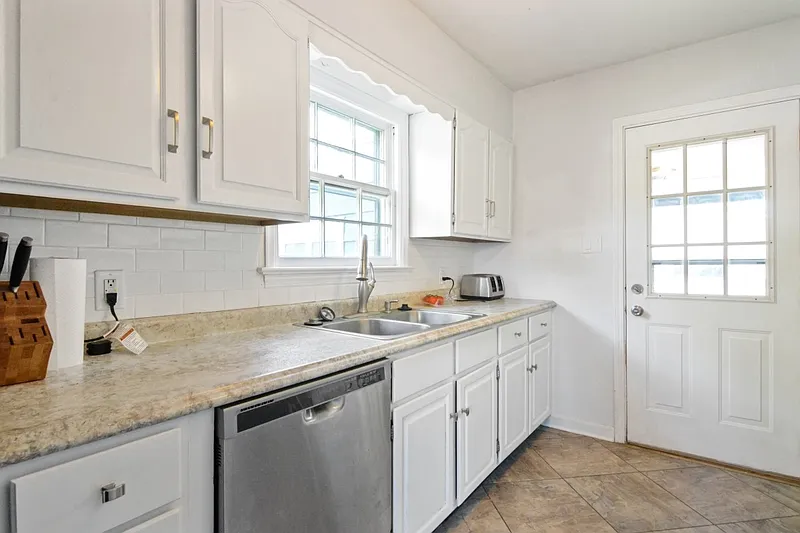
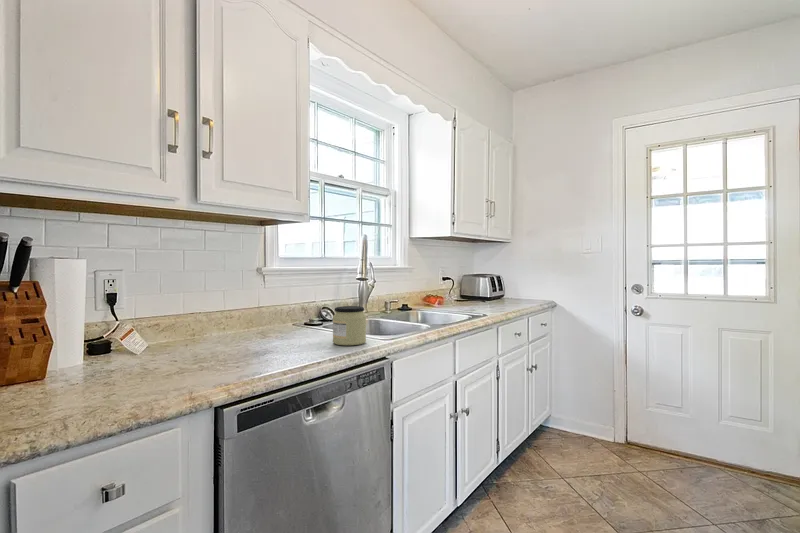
+ jar (349, 325)
